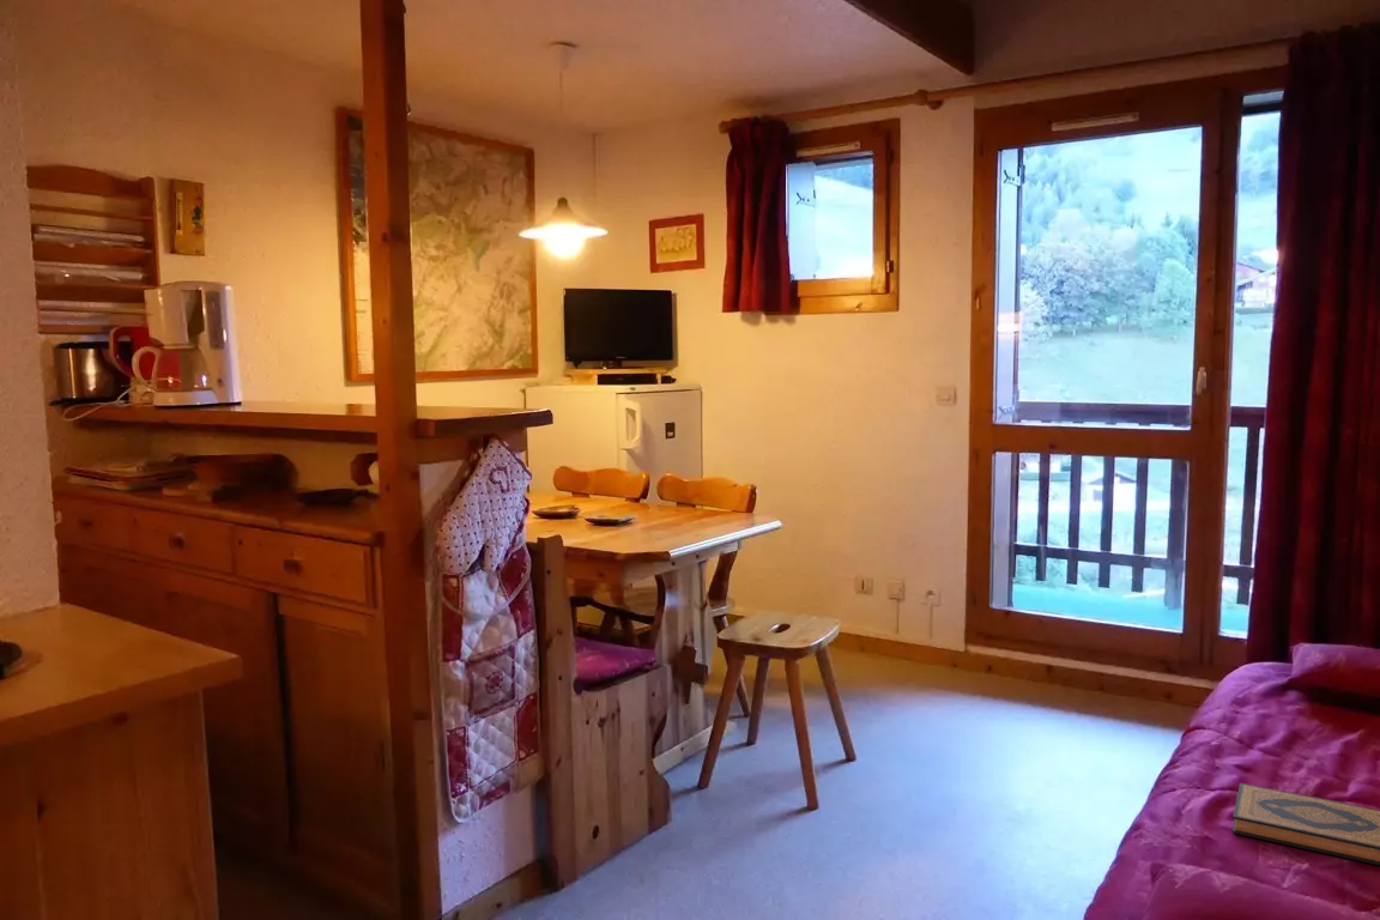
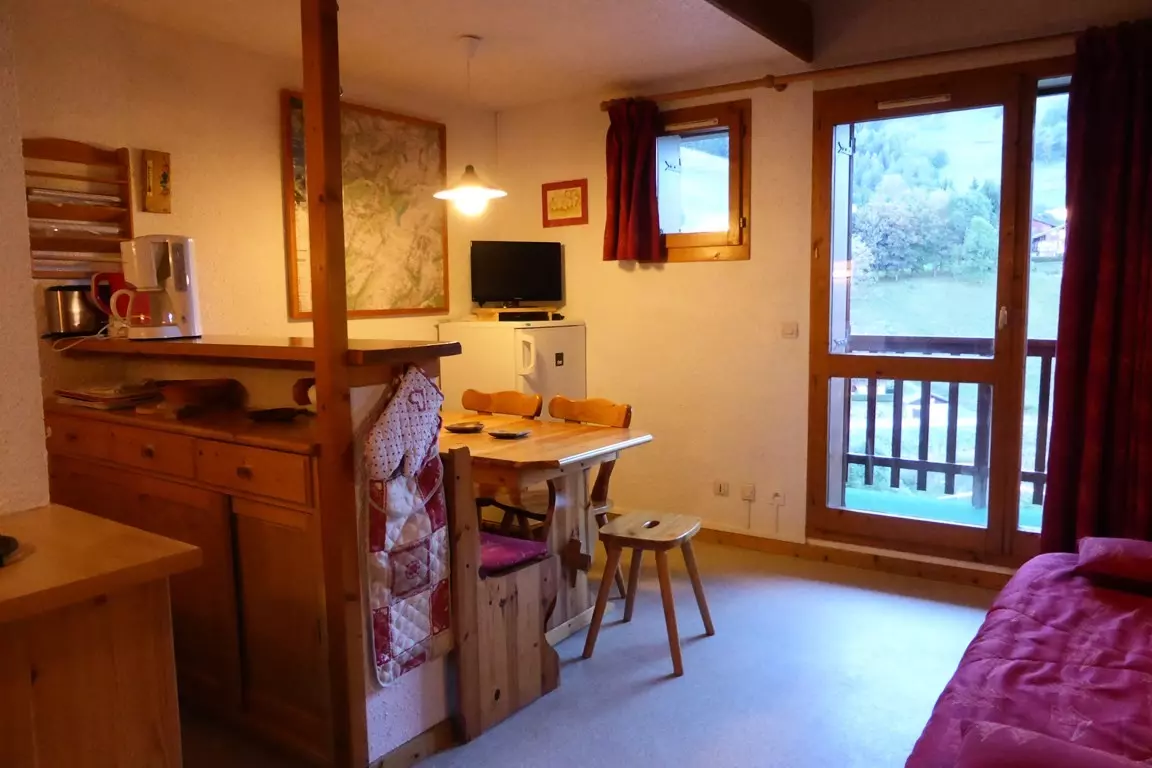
- hardback book (1315, 822)
